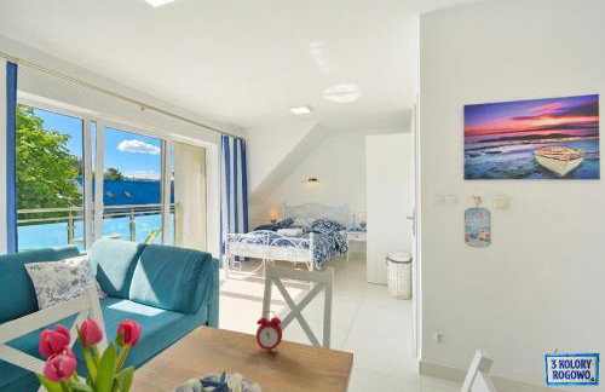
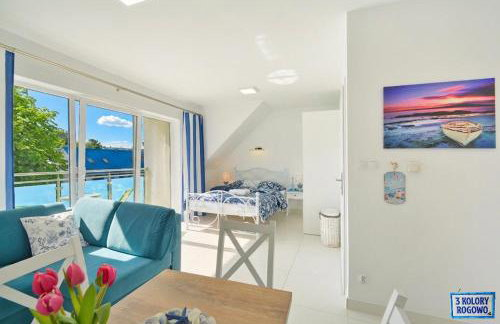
- alarm clock (269, 330)
